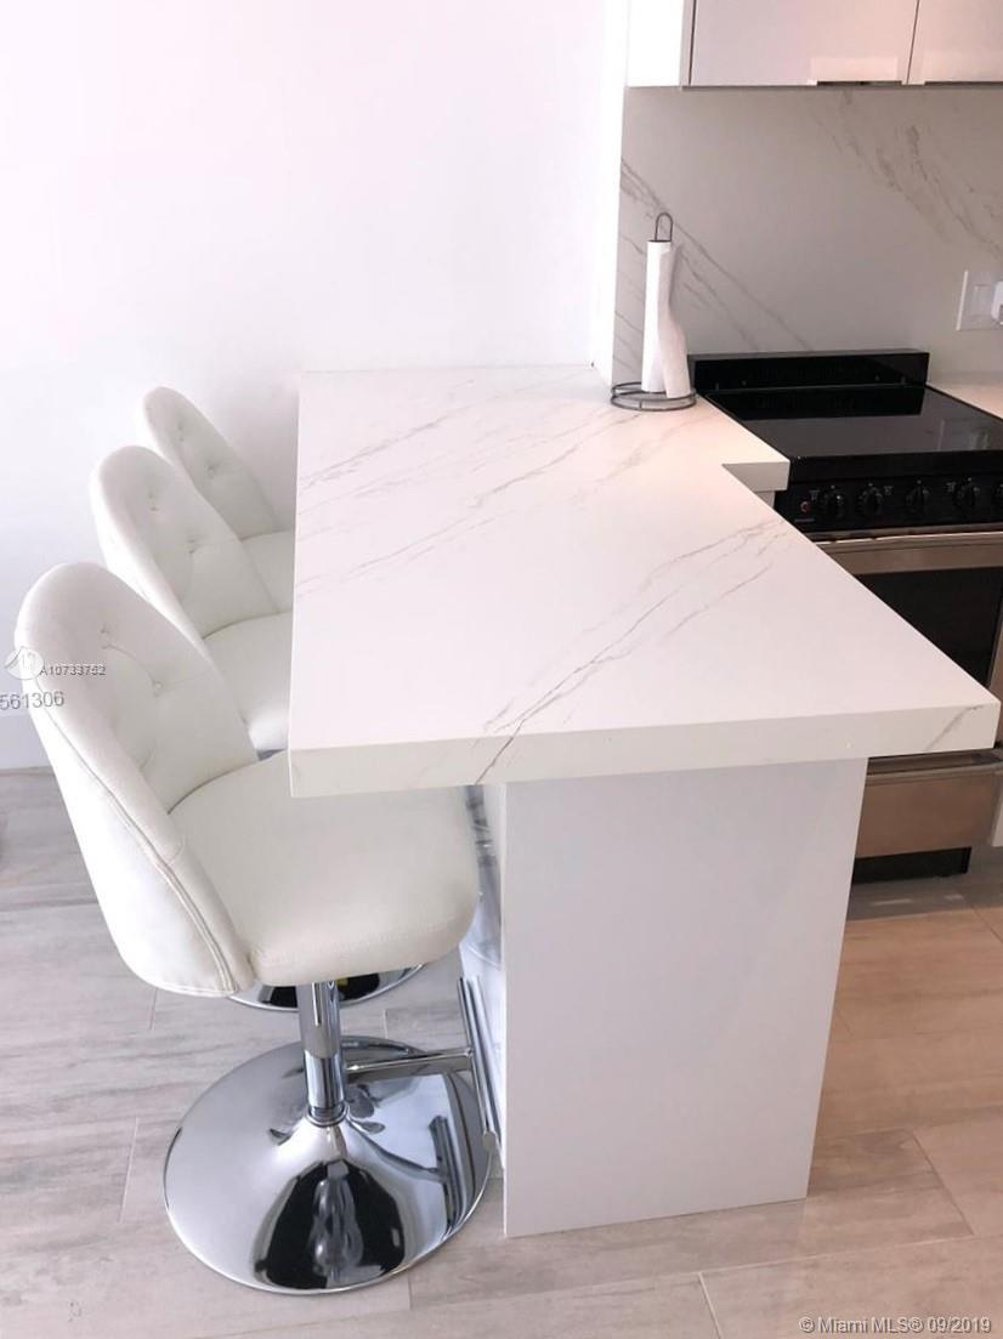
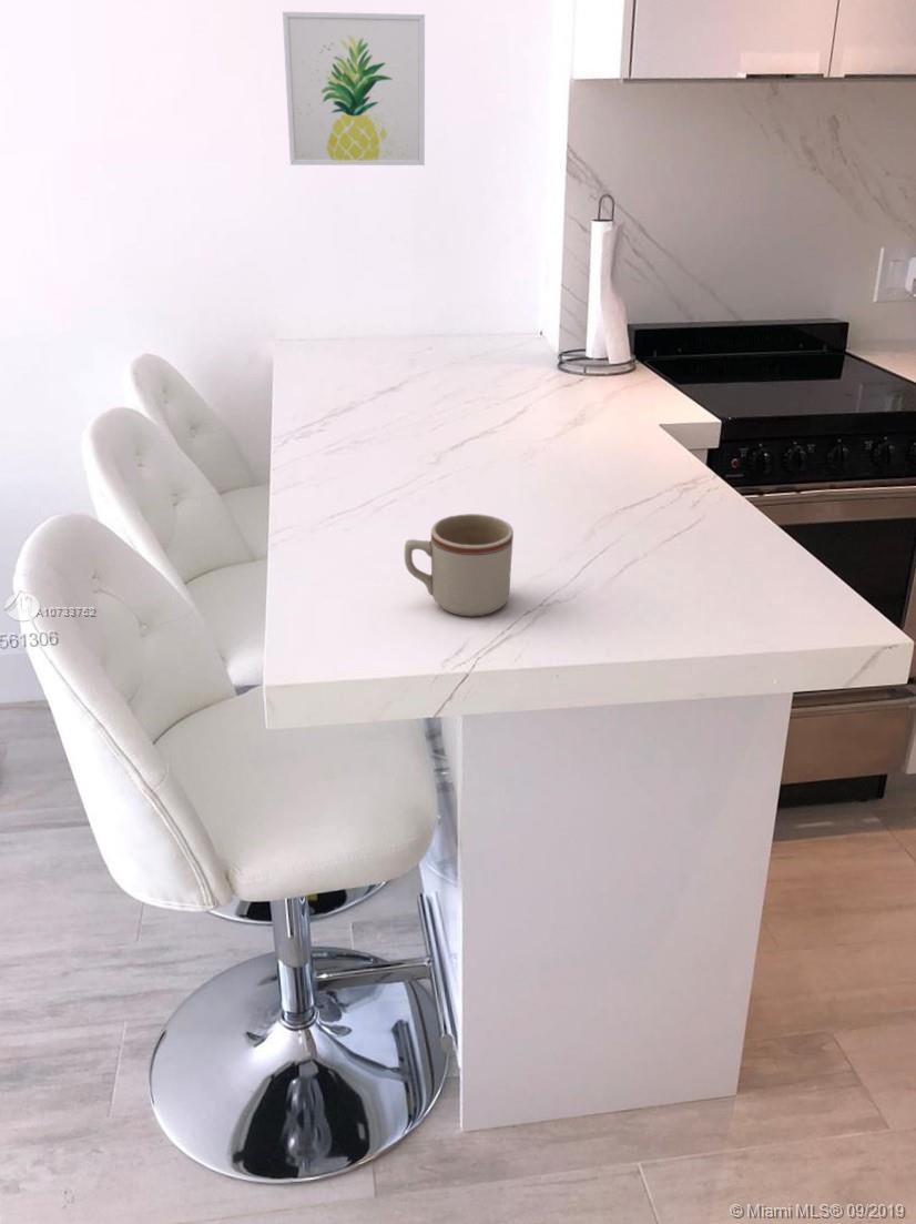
+ wall art (355, 91)
+ mug (458, 566)
